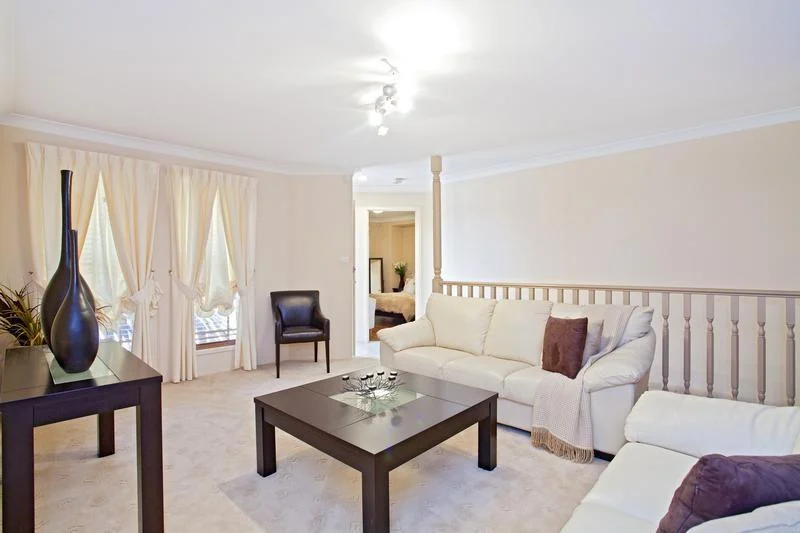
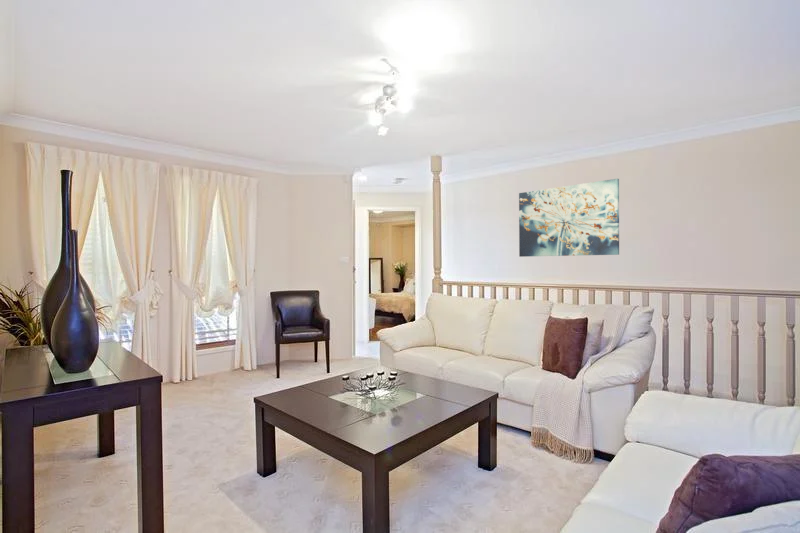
+ wall art (564, 221)
